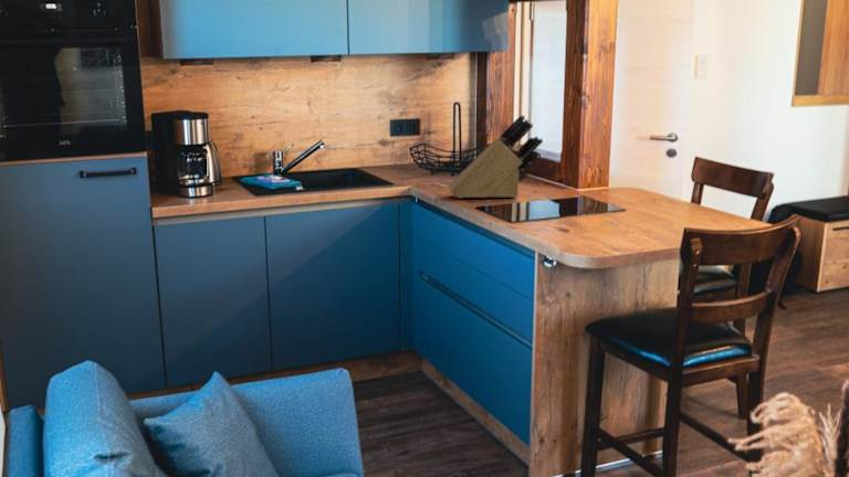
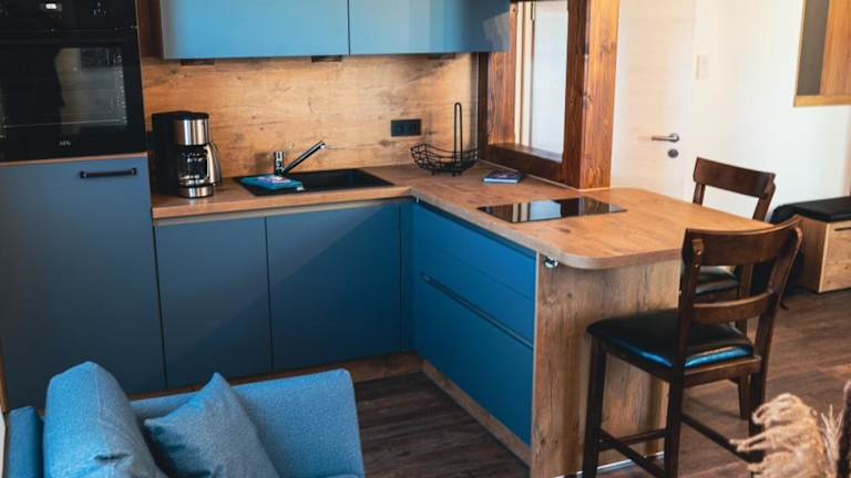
- knife block (494, 156)
